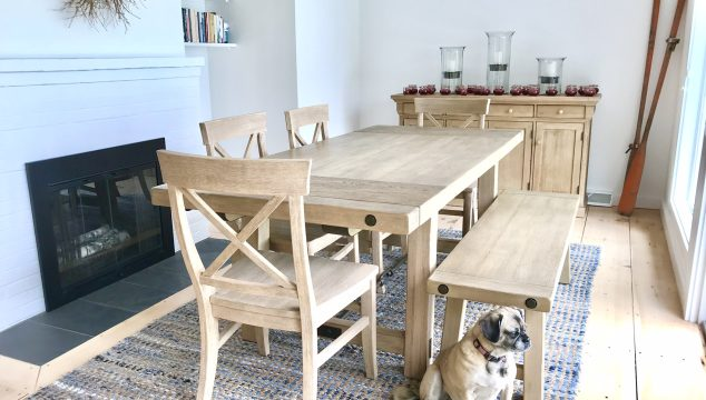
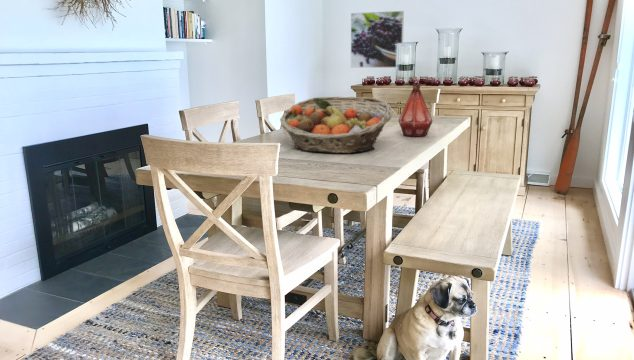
+ bottle (416, 109)
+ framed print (376, 40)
+ fruit basket (335, 123)
